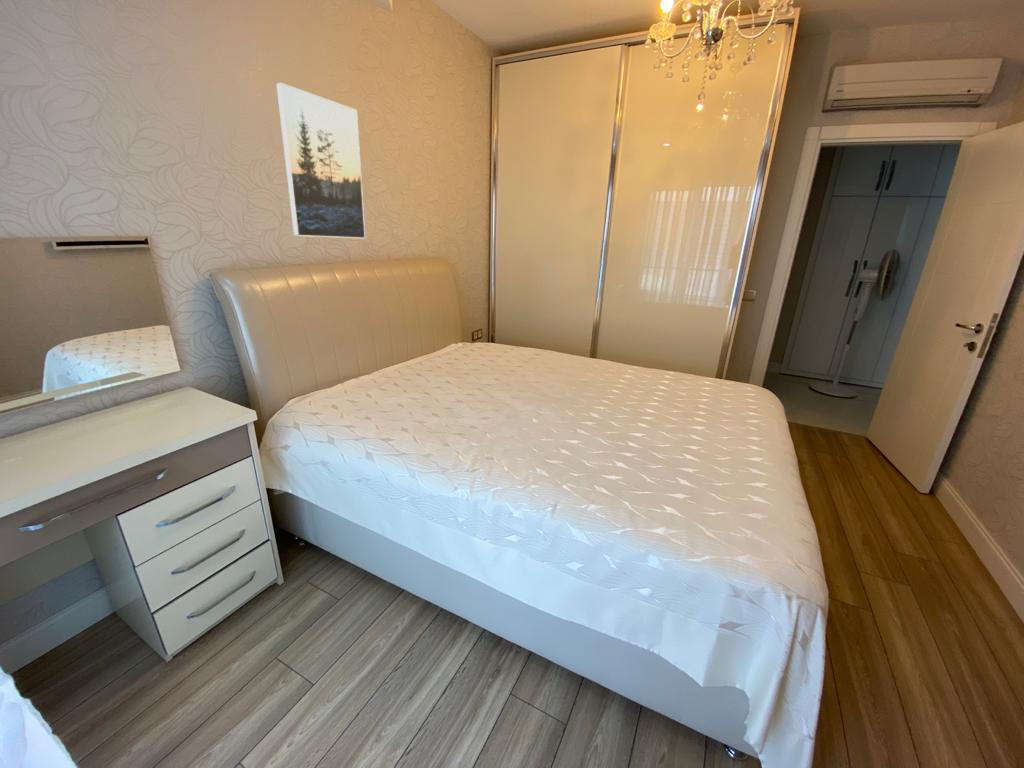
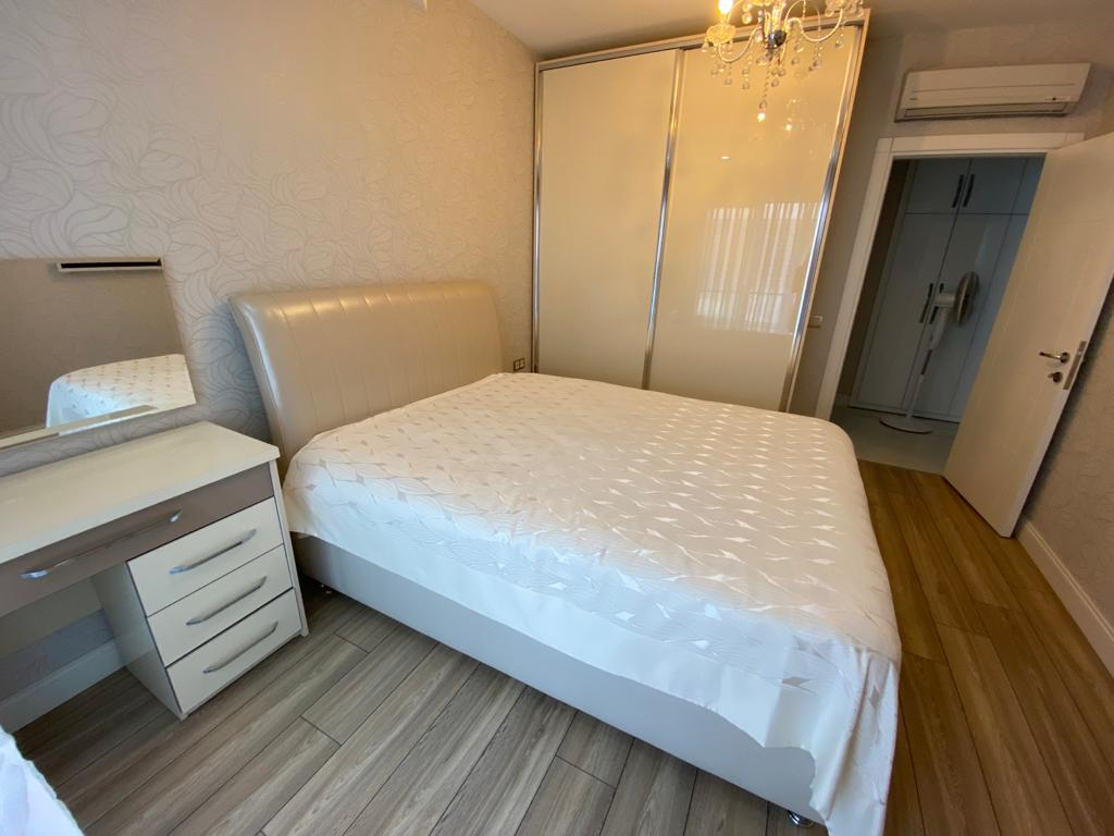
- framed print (326, 170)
